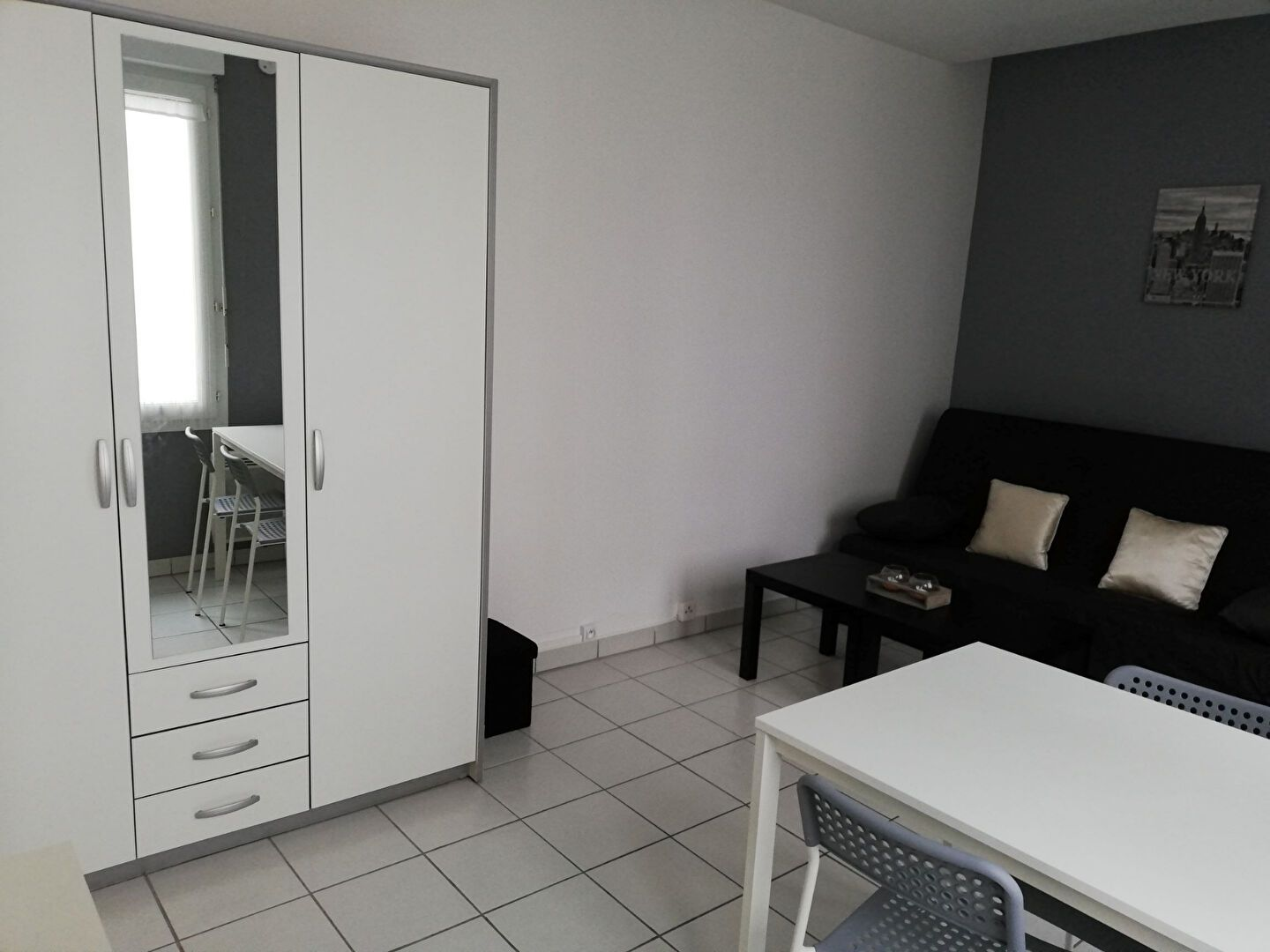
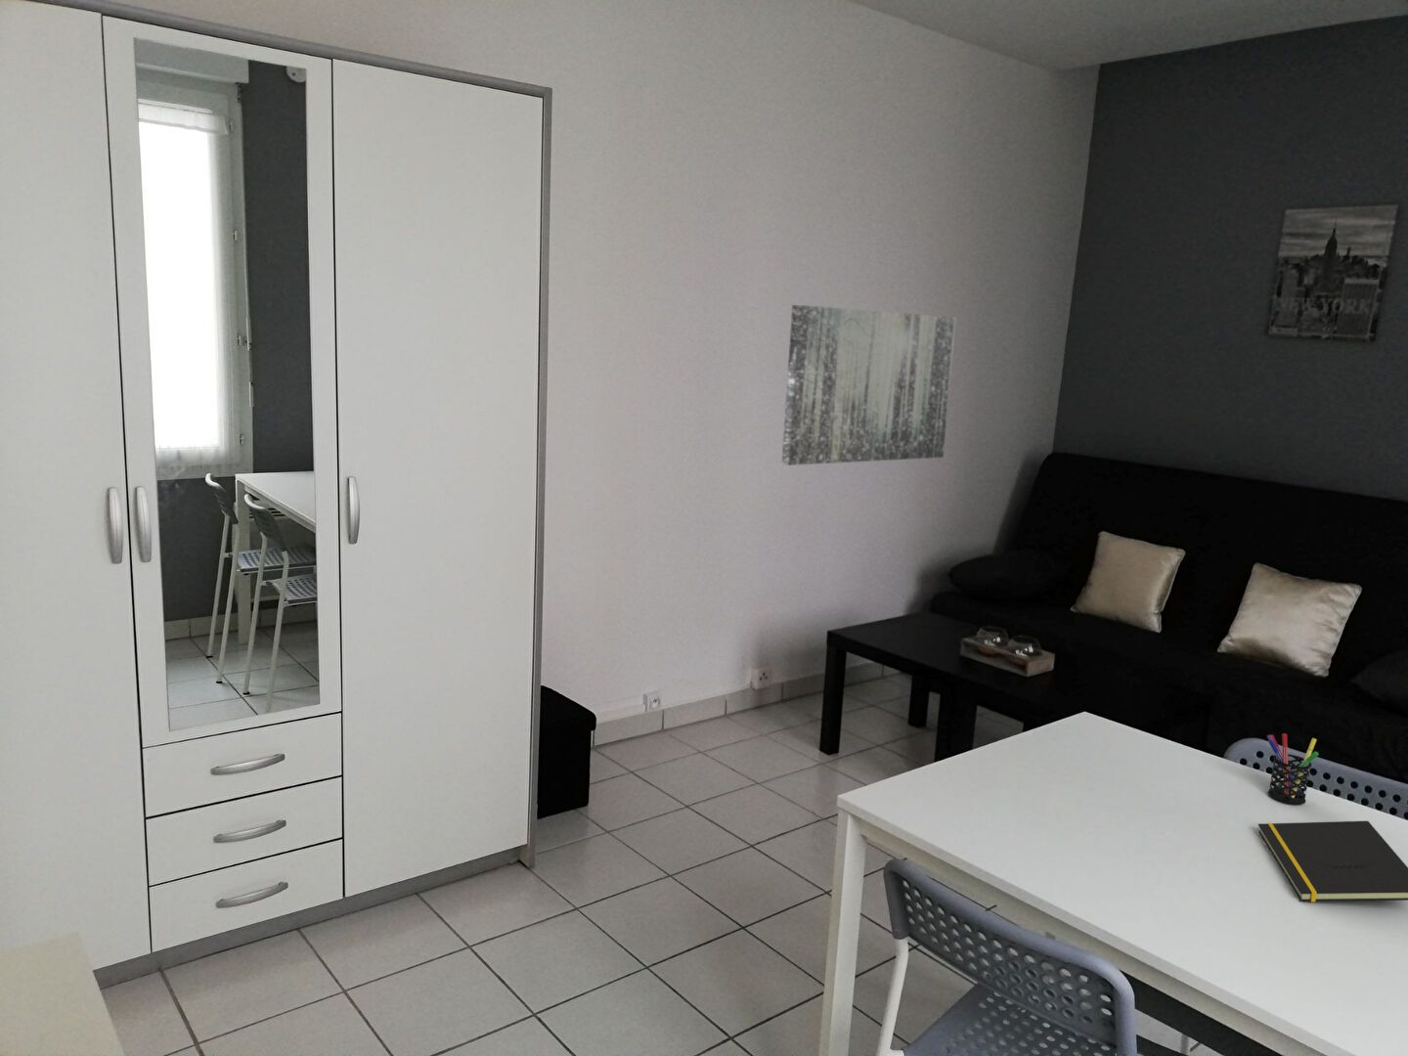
+ wall art (874, 386)
+ pen holder (1294, 766)
+ notepad (1336, 859)
